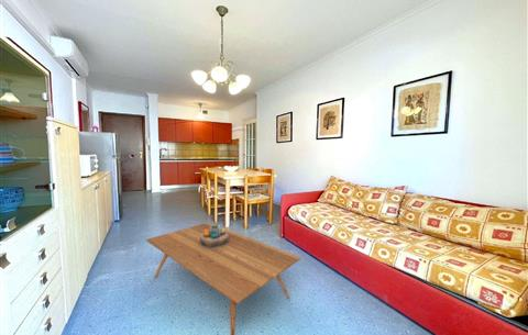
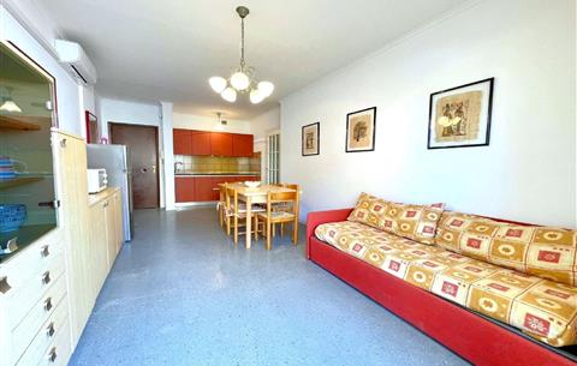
- decorative bowl (215, 233)
- coffee table (217, 267)
